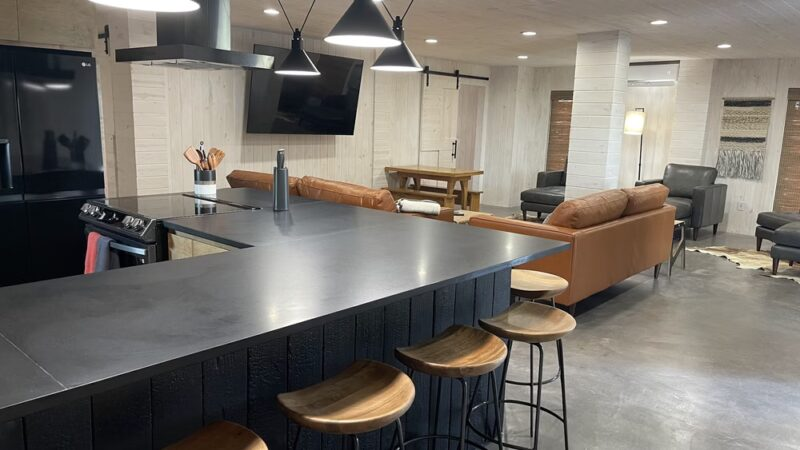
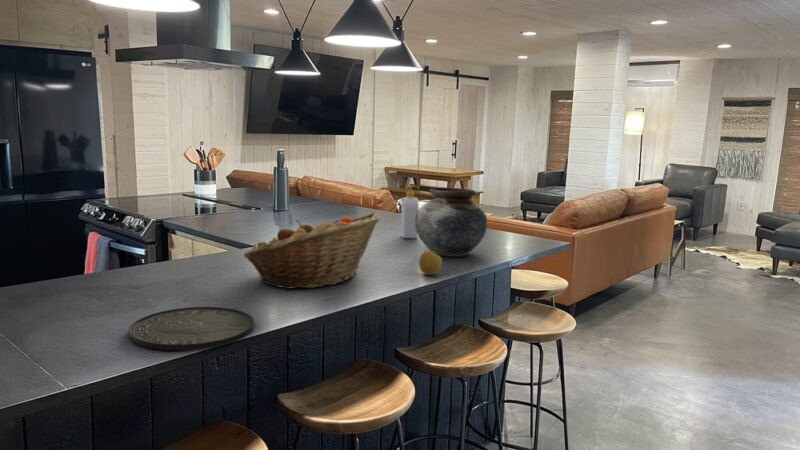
+ plate (193, 326)
+ apple (429, 262)
+ fruit basket (315, 245)
+ soap bottle (410, 211)
+ vase (451, 221)
